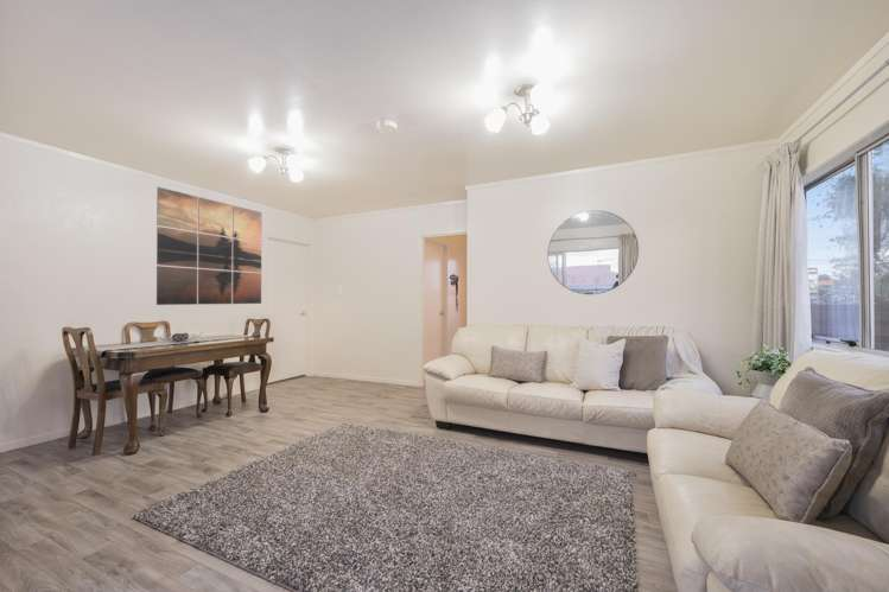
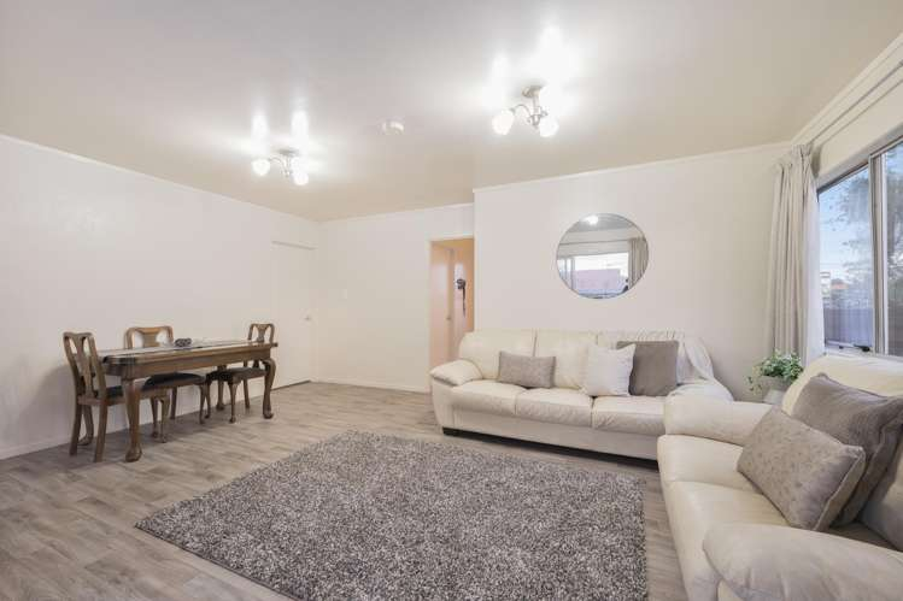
- wall art (215, 253)
